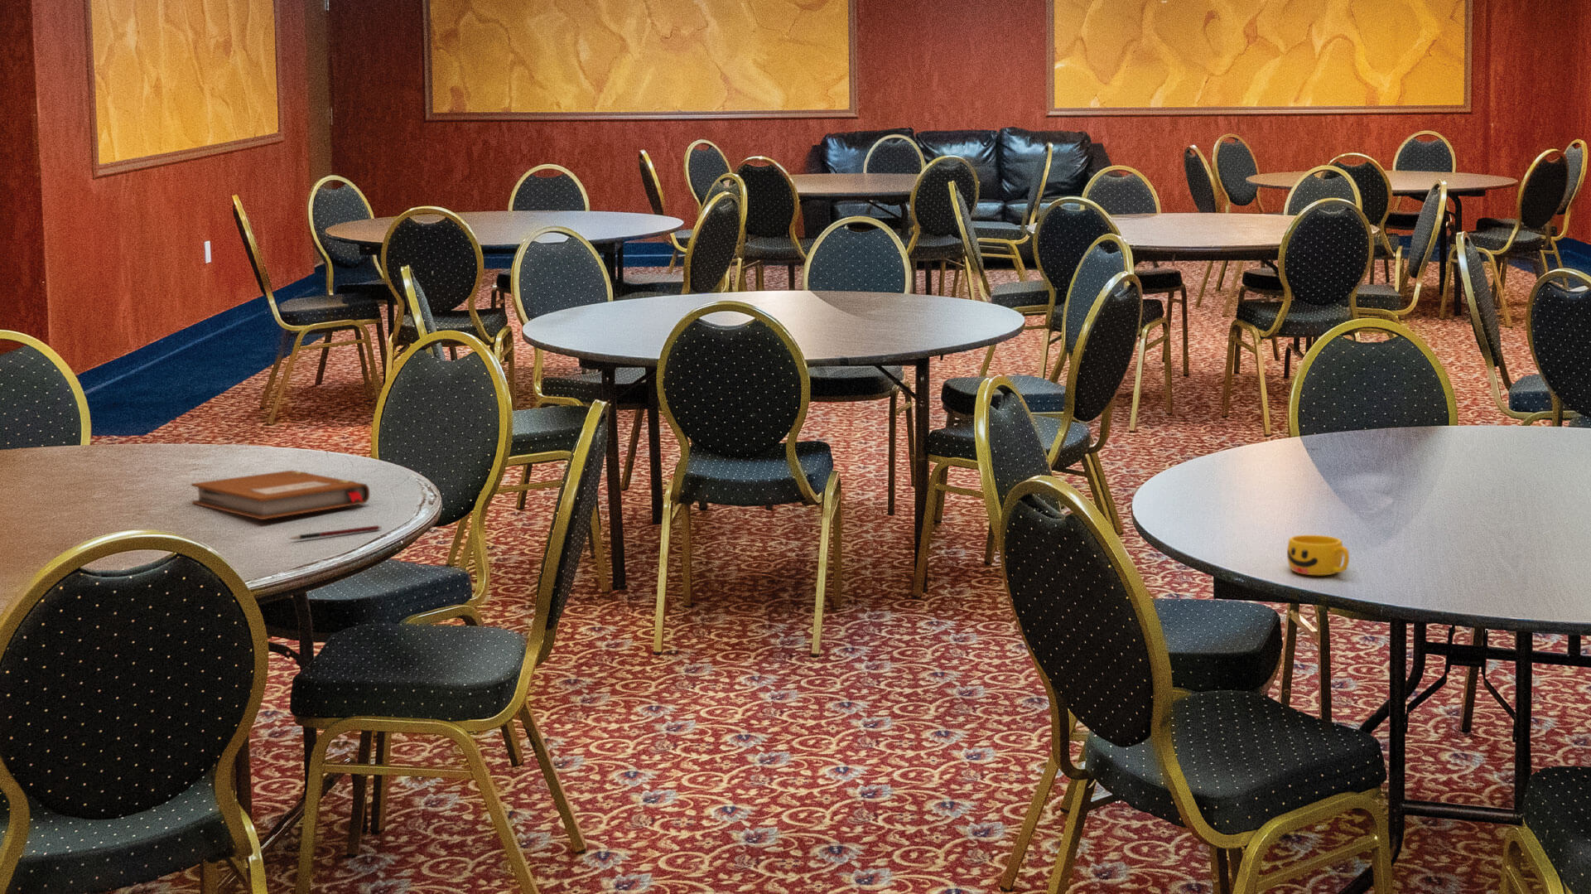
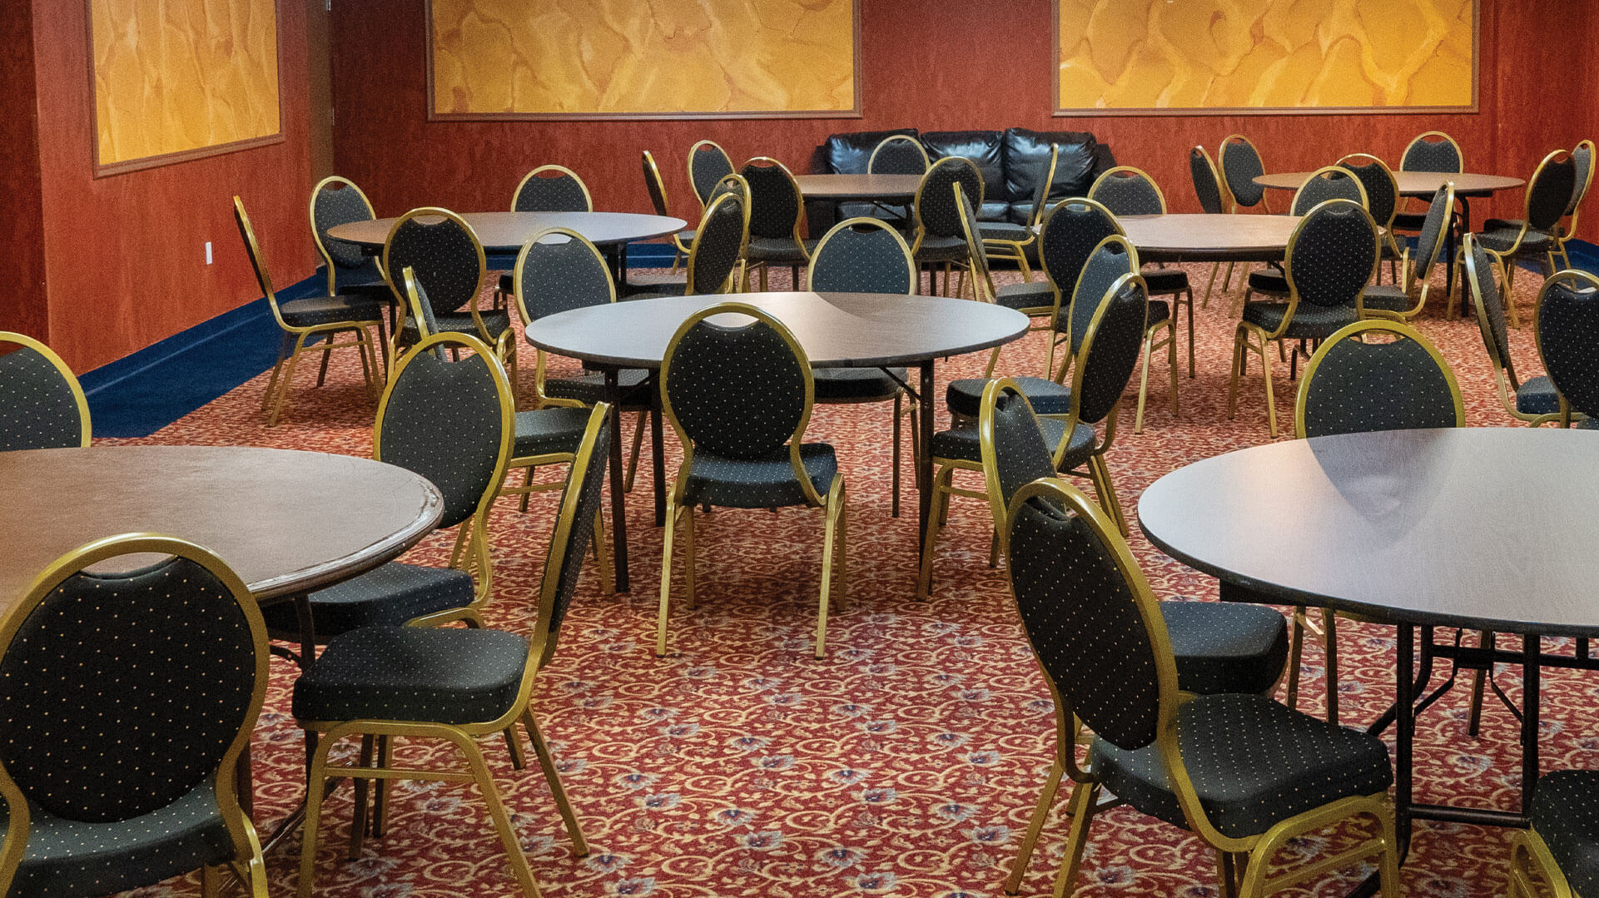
- notebook (282, 493)
- pen (335, 532)
- cup (1321, 556)
